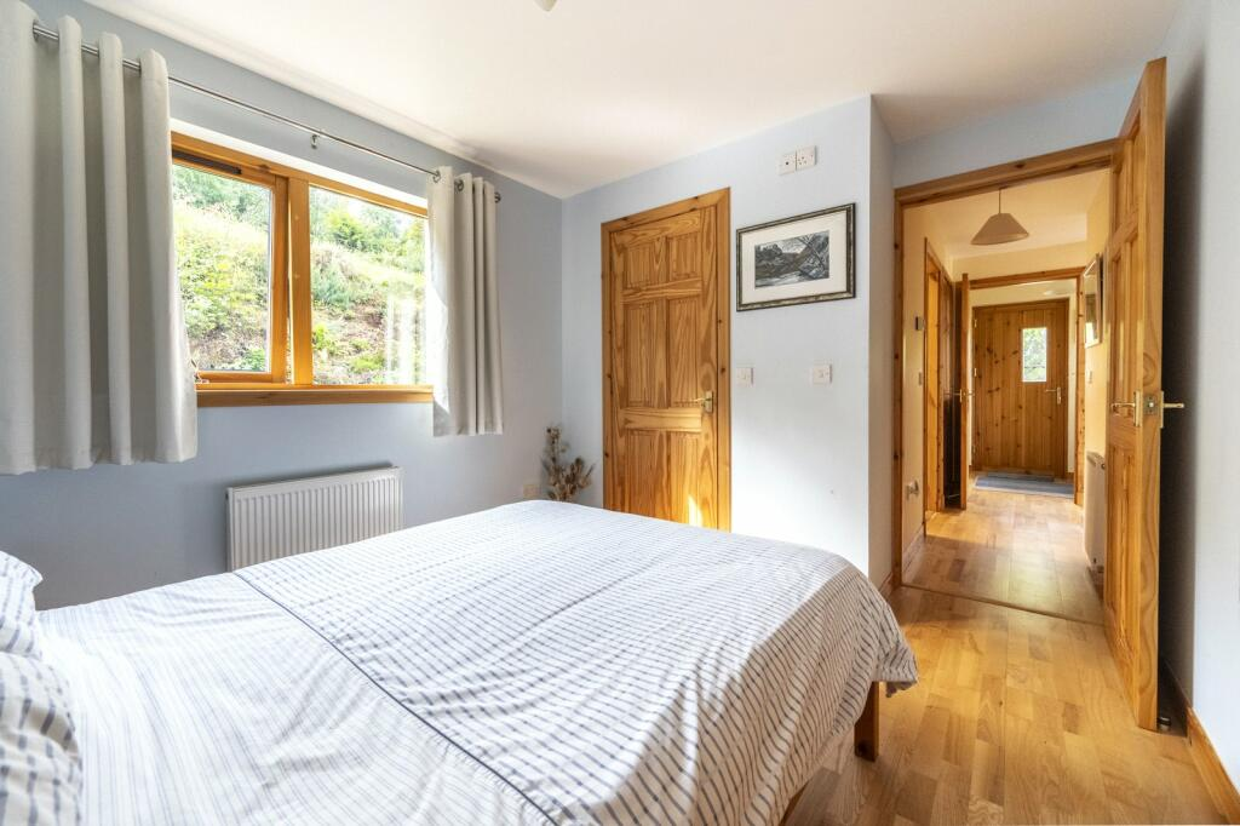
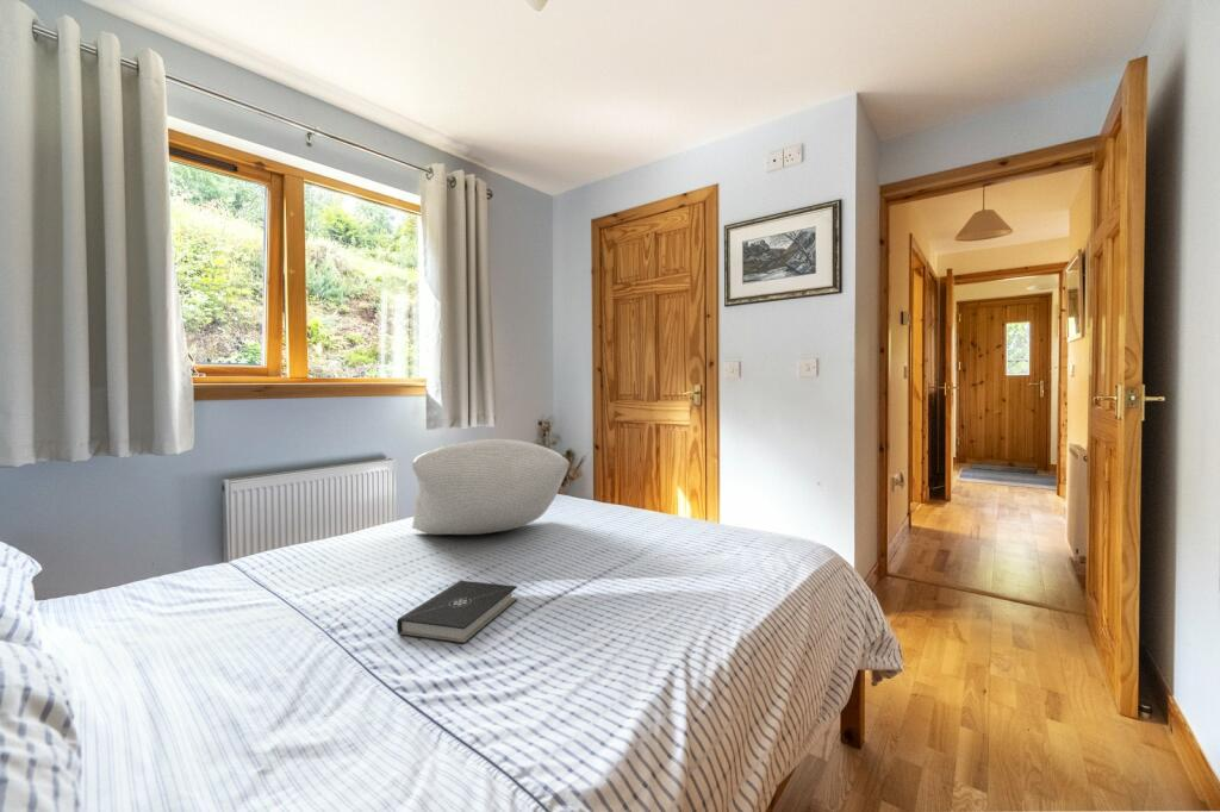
+ book (461, 607)
+ pillow (486, 487)
